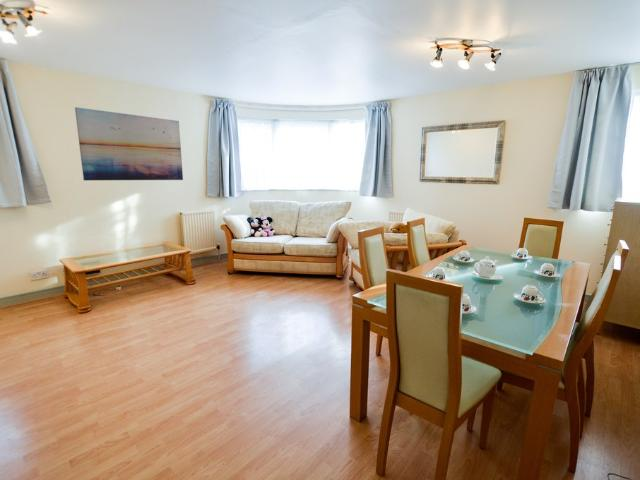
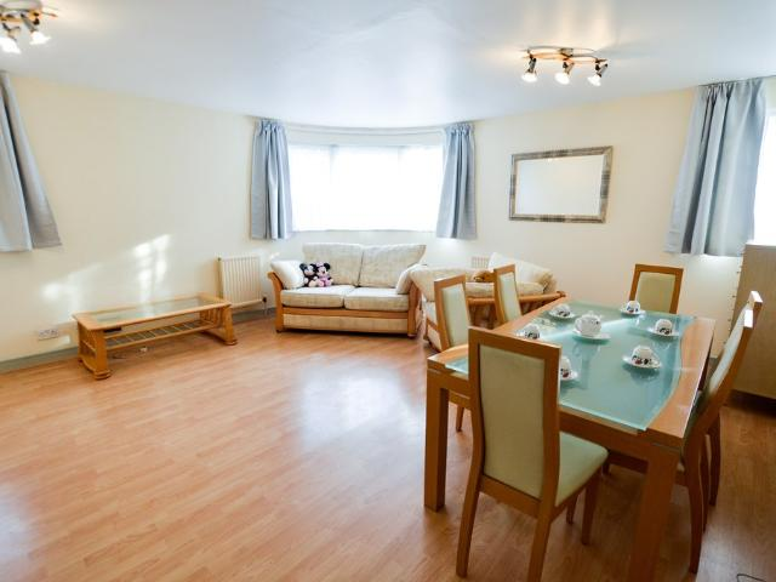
- wall art (135, 148)
